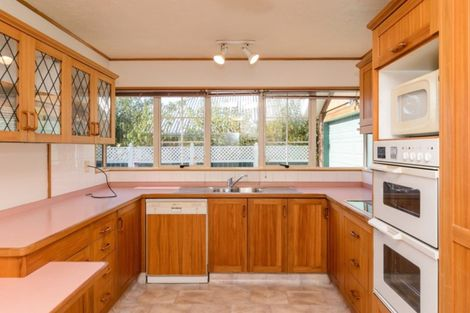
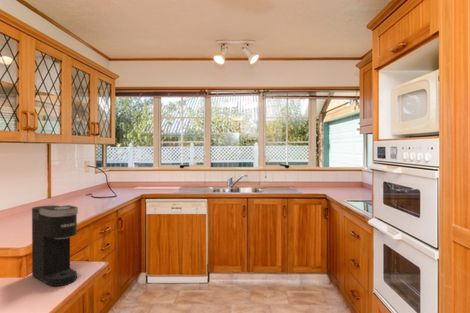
+ coffee maker (54, 241)
